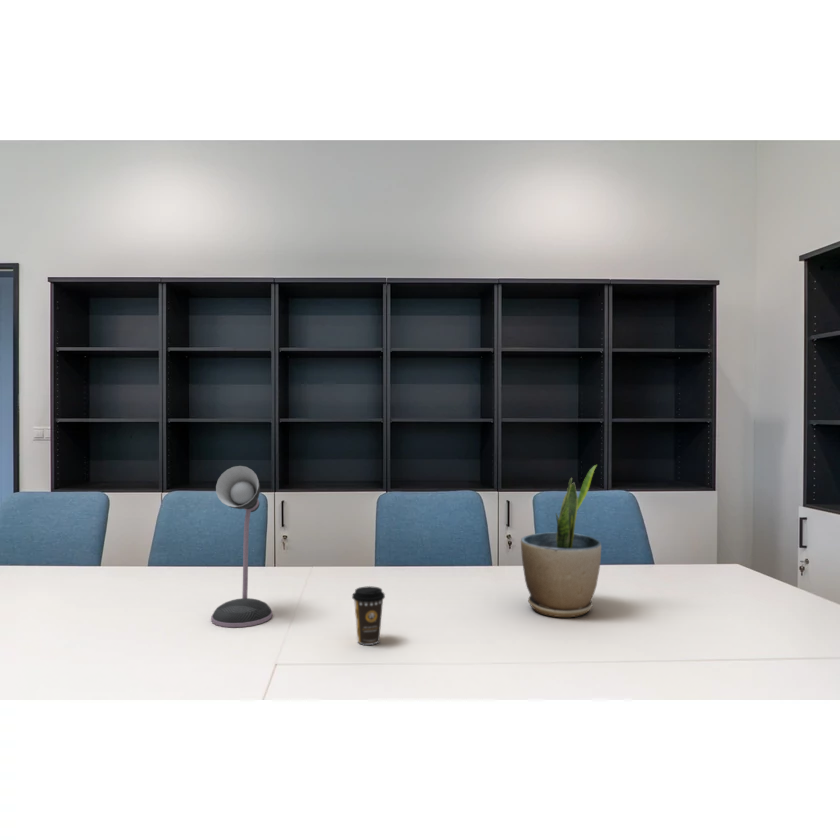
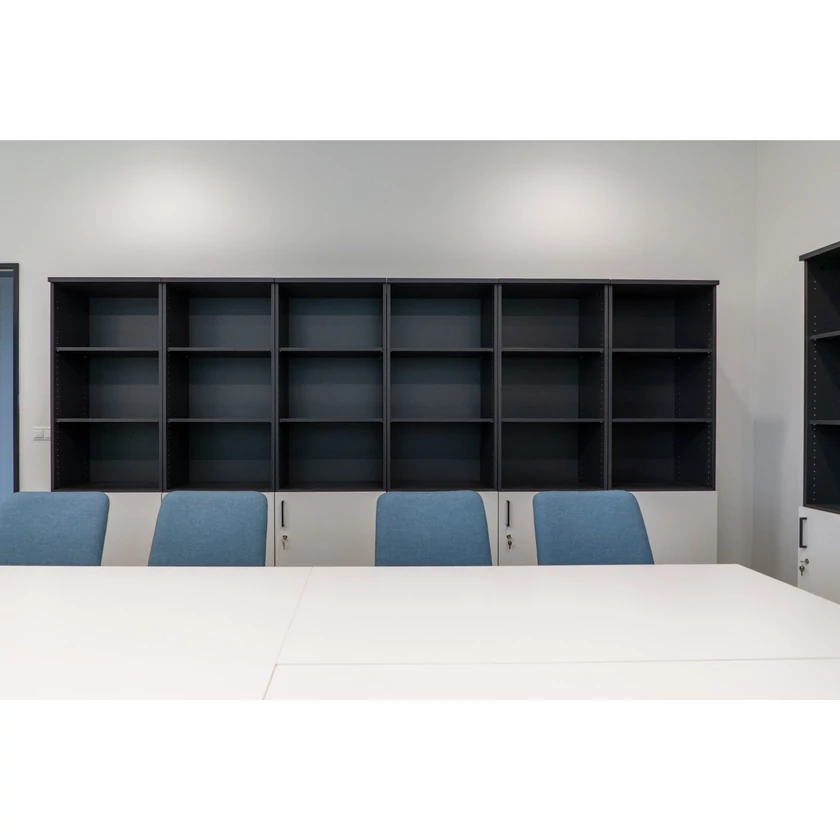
- potted plant (560, 537)
- desk lamp (244, 540)
- coffee cup (368, 615)
